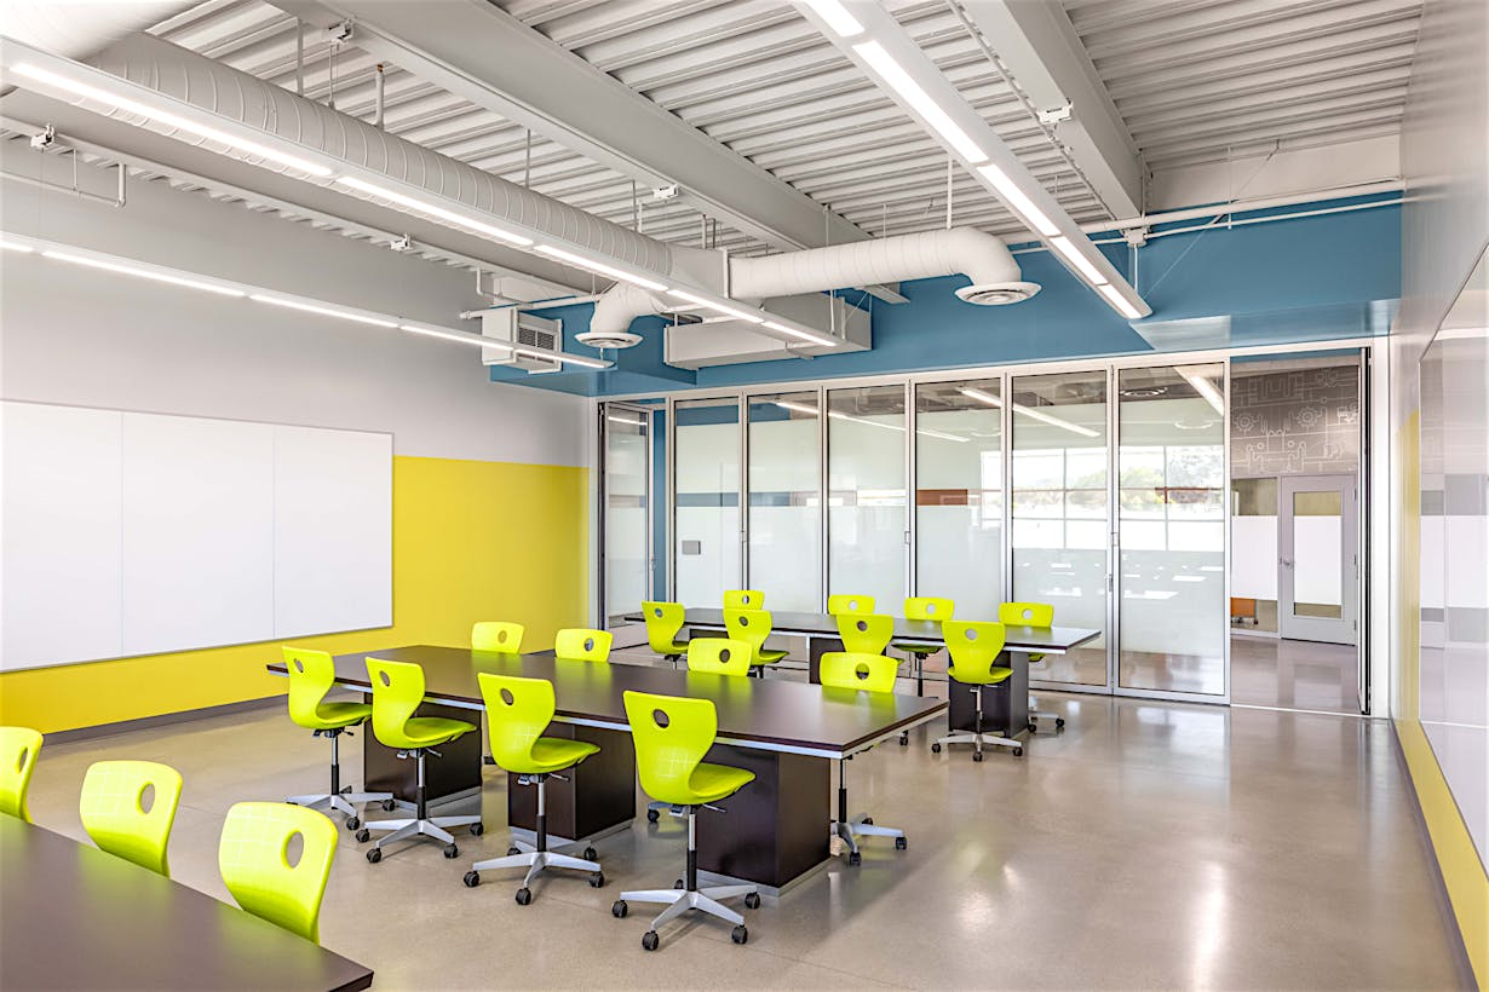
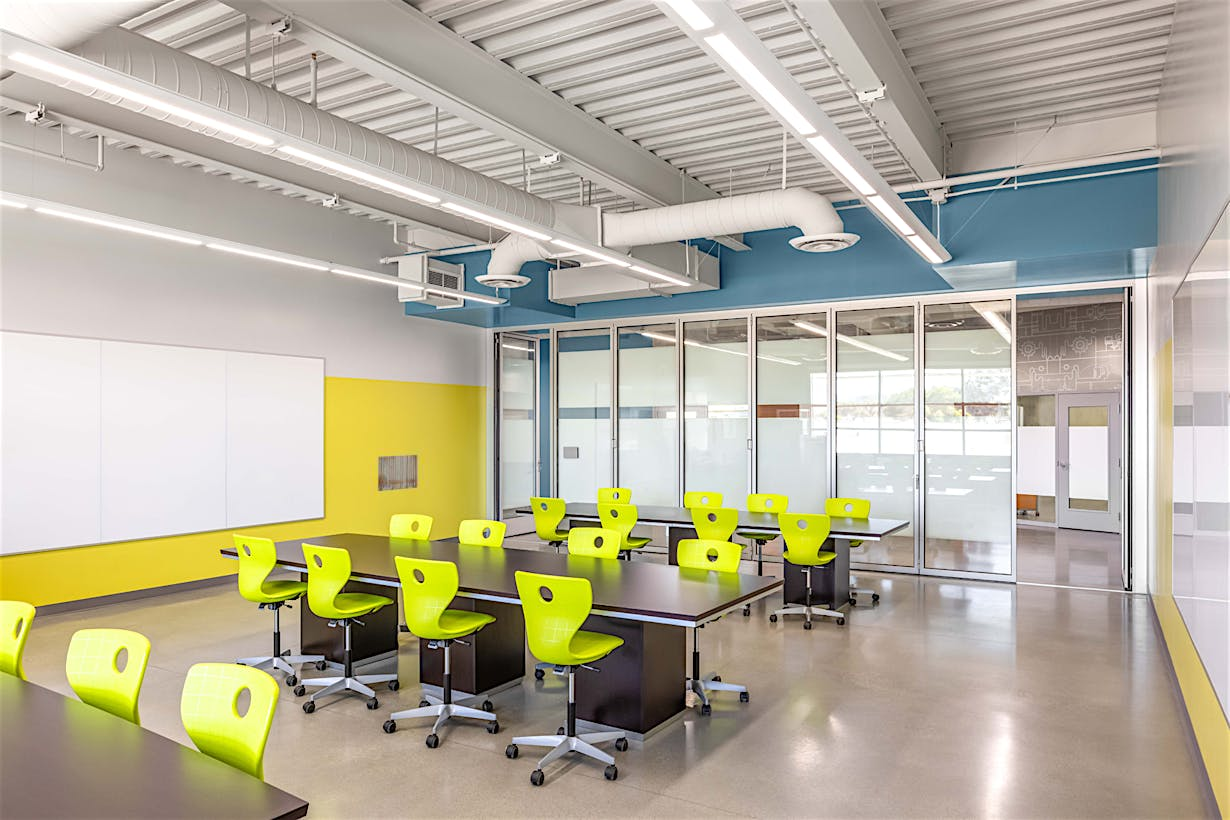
+ wall art (398, 472)
